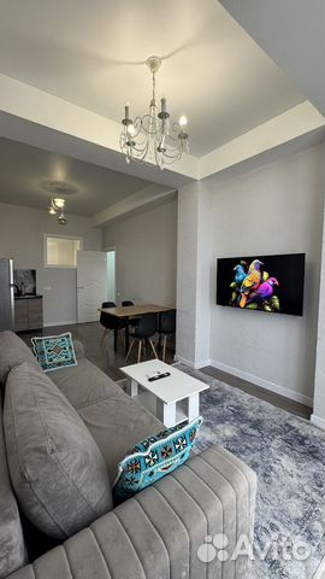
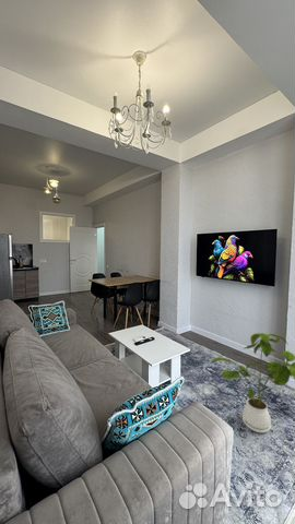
+ house plant (256, 376)
